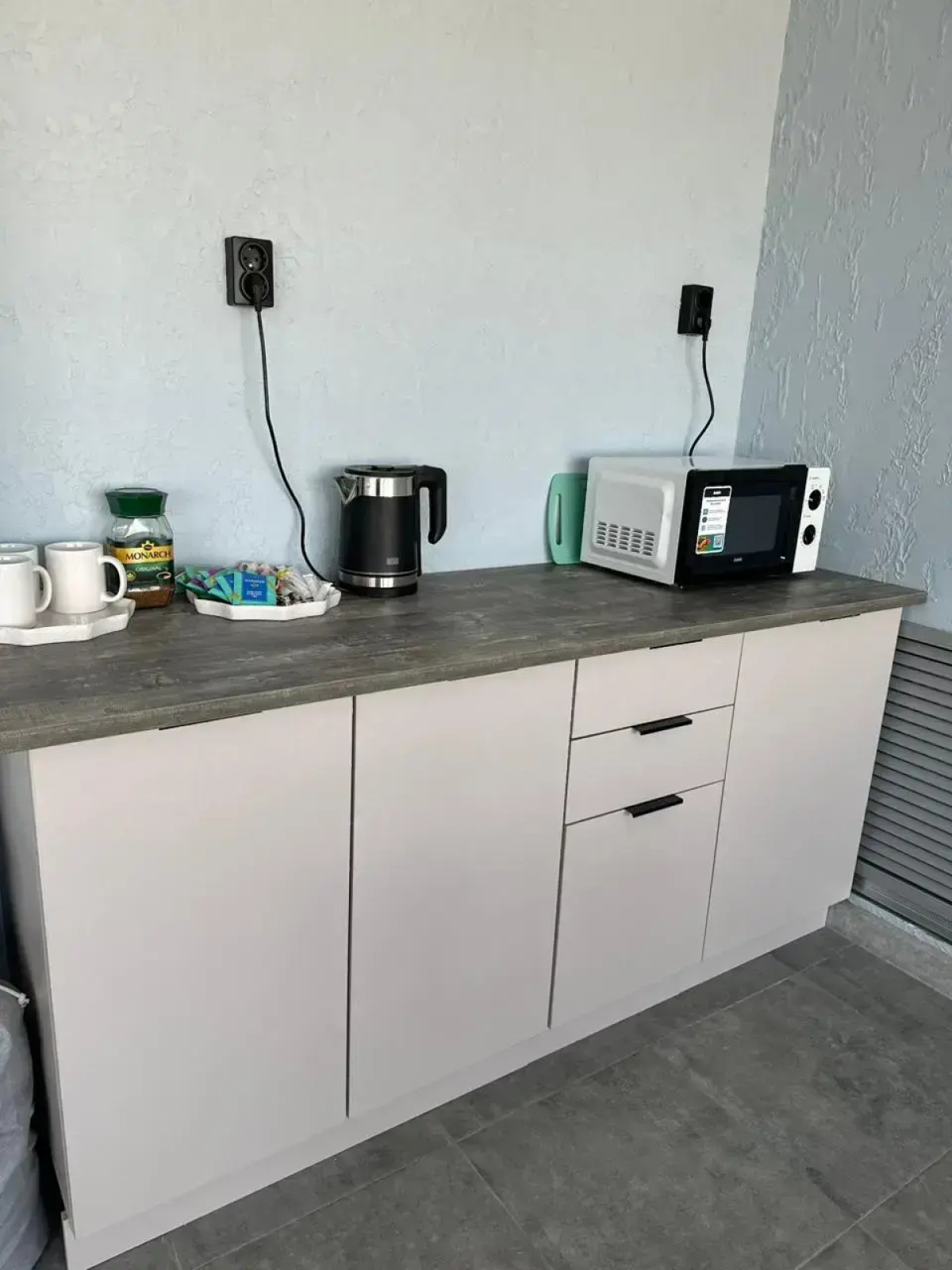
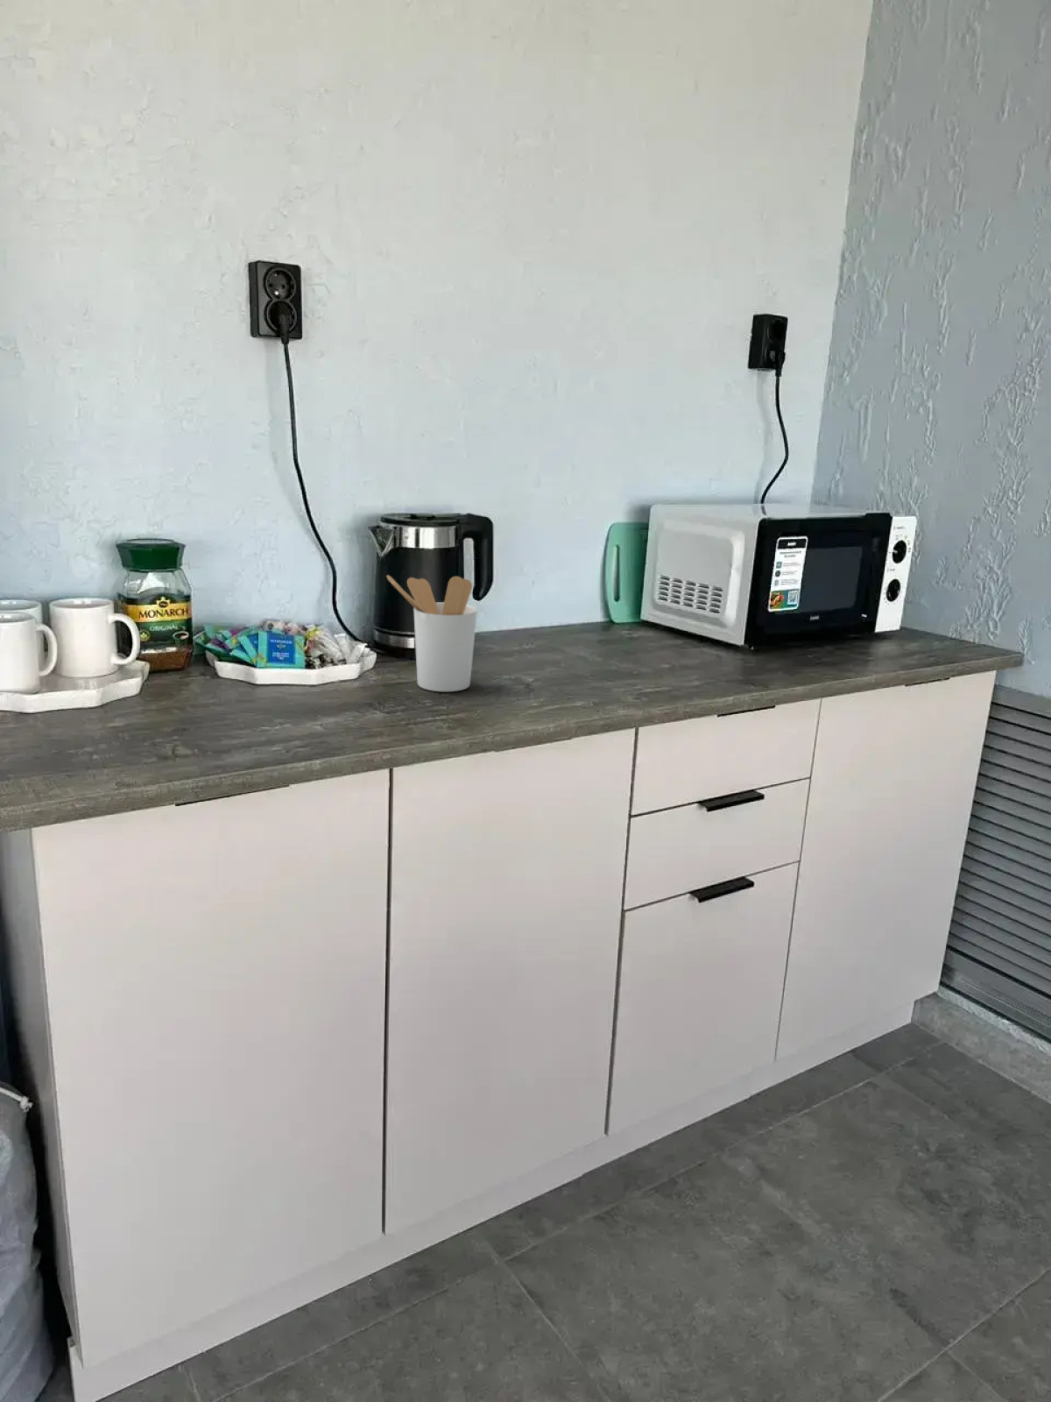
+ utensil holder (429, 629)
